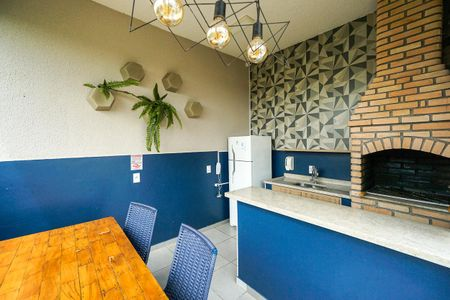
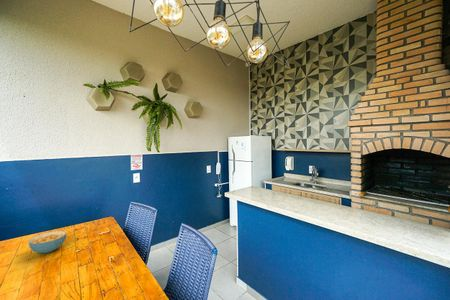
+ cereal bowl (48, 243)
